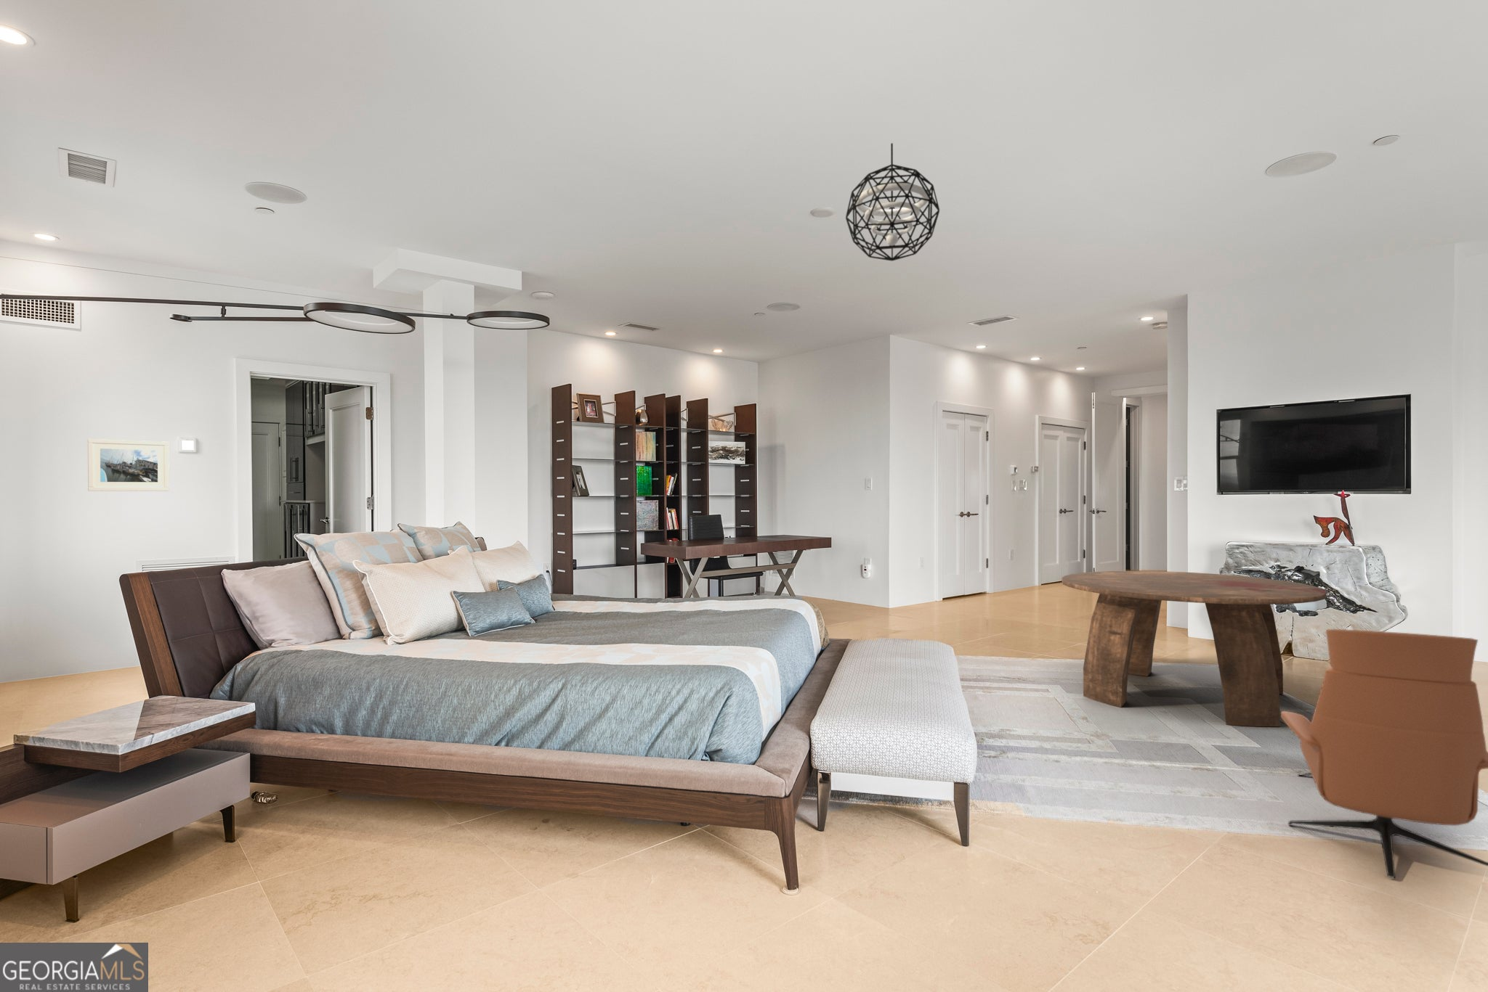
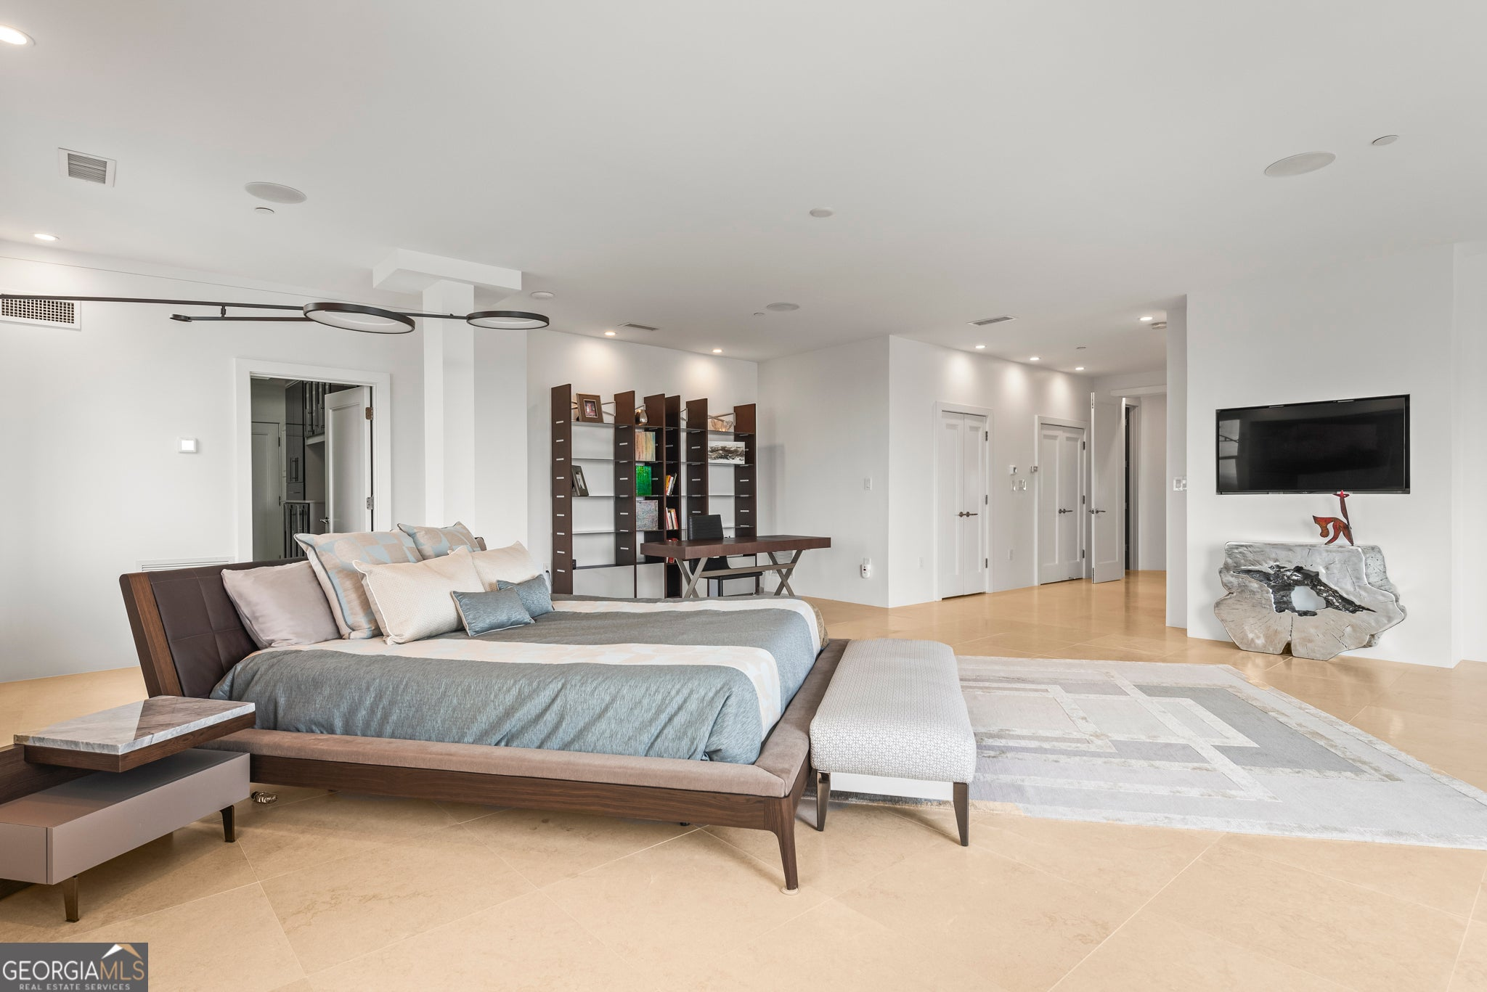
- coffee table (1156, 634)
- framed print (130, 465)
- armchair (1365, 713)
- pendant light (892, 202)
